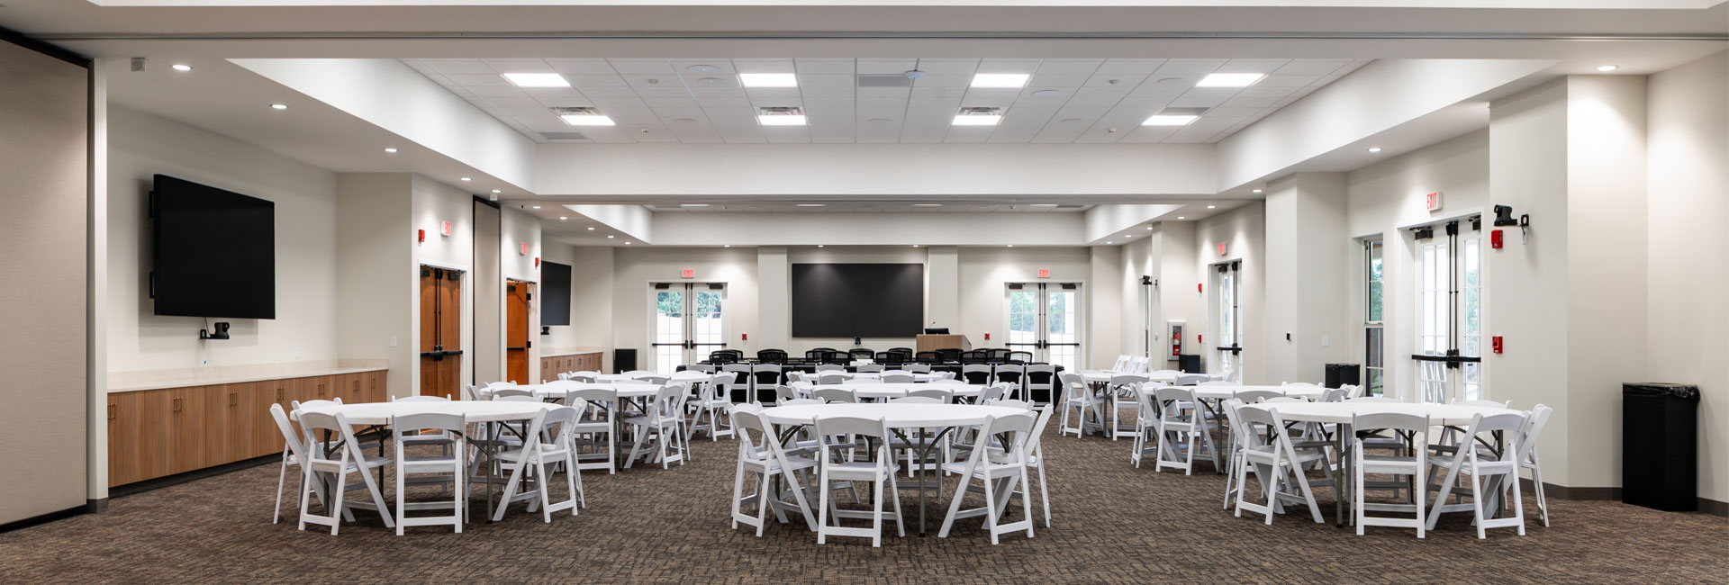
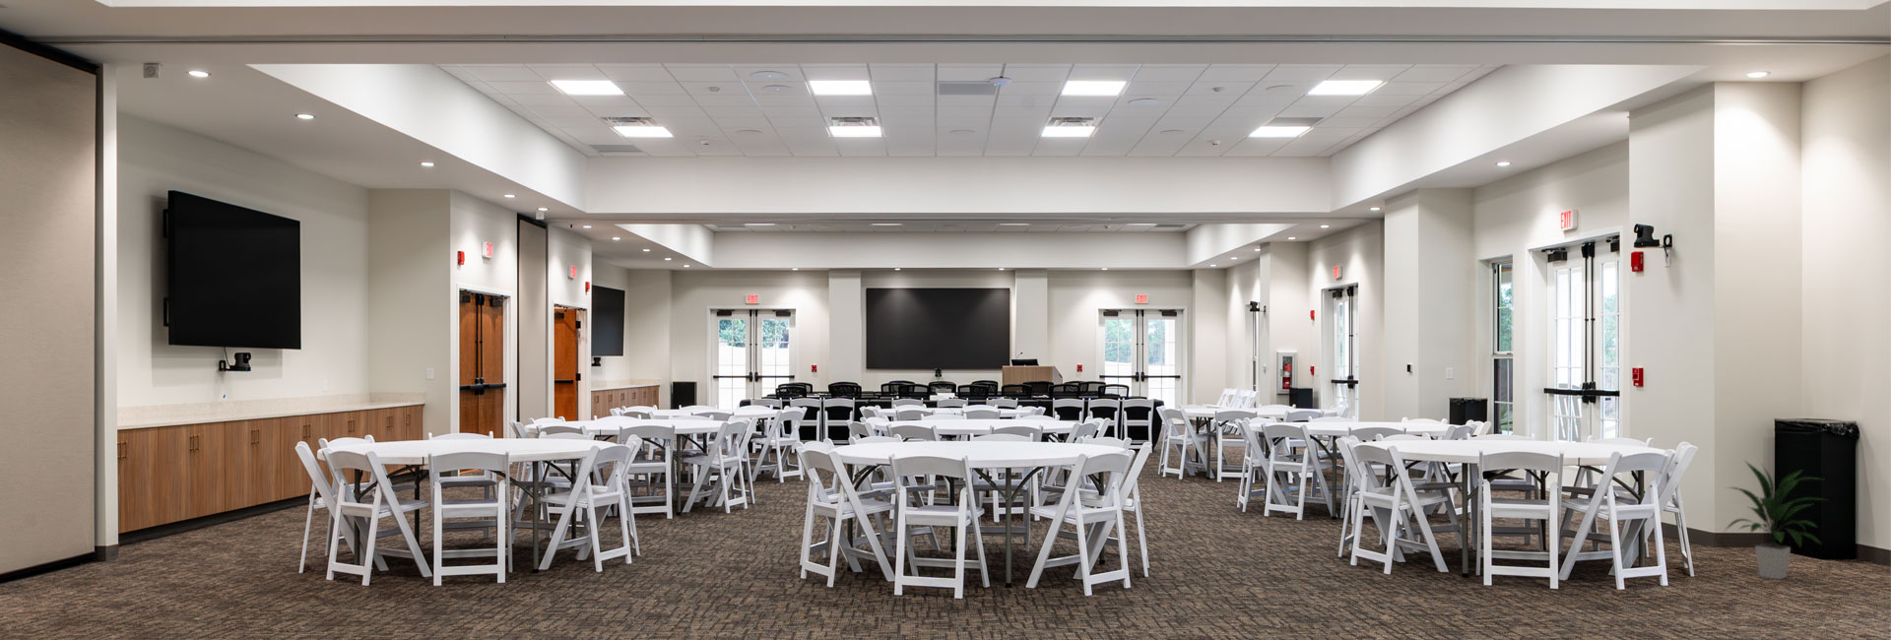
+ indoor plant (1776, 519)
